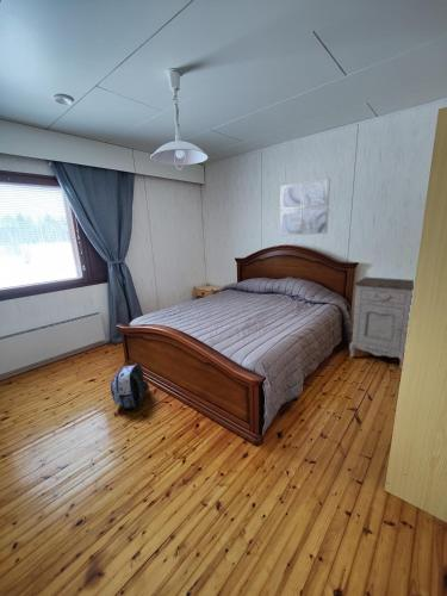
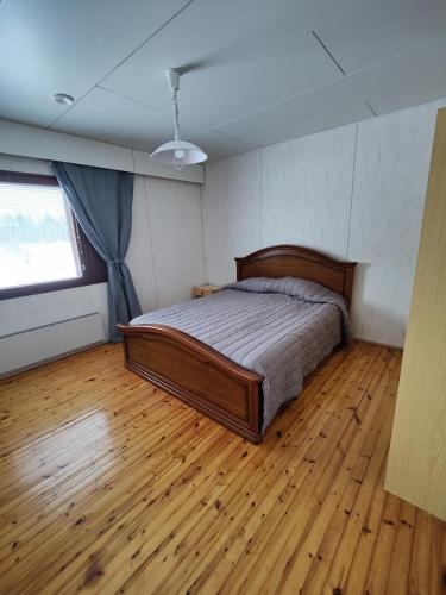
- wall art (302, 207)
- backpack (129, 384)
- nightstand (383, 321)
